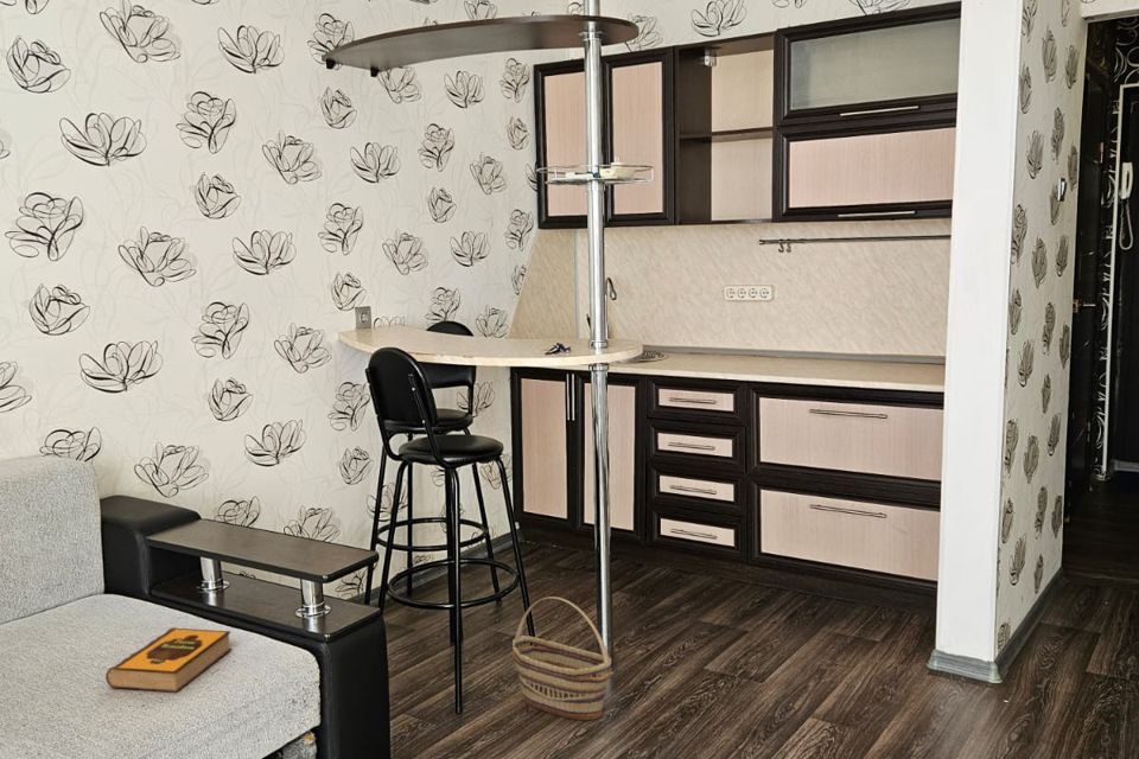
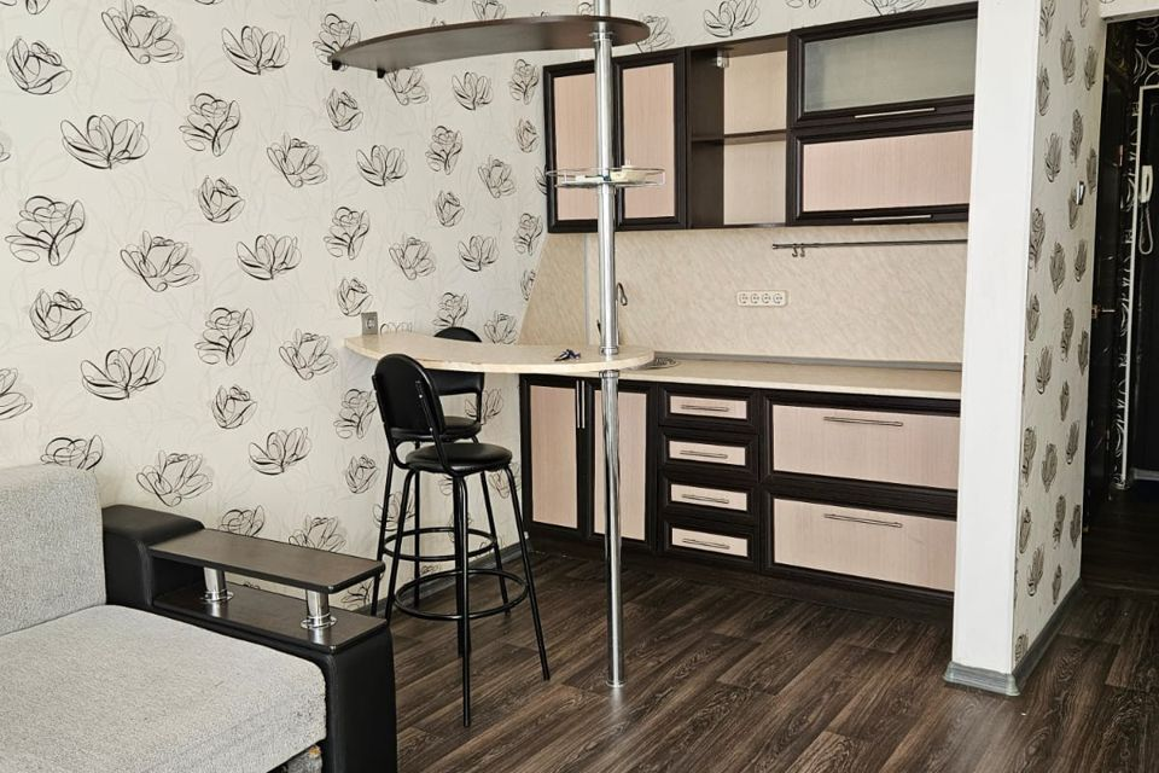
- hardback book (171, 657)
- basket (560, 651)
